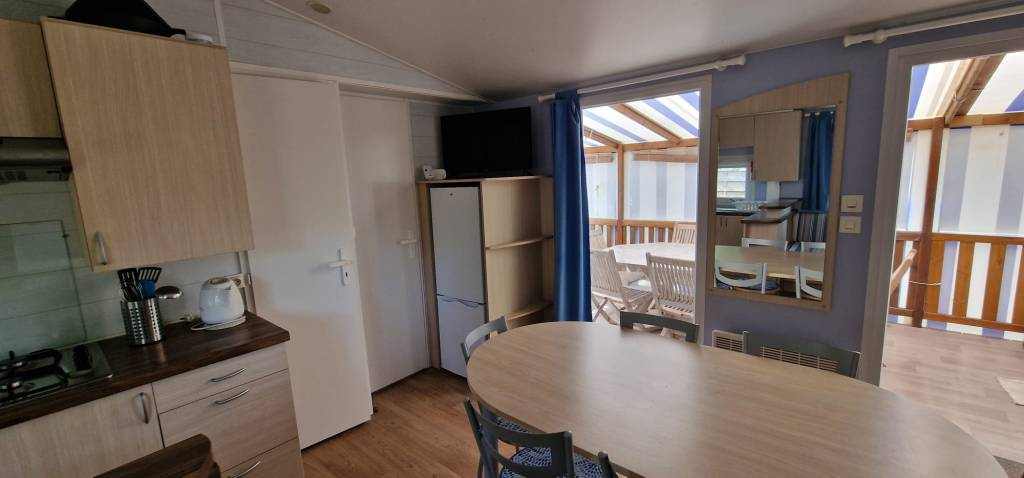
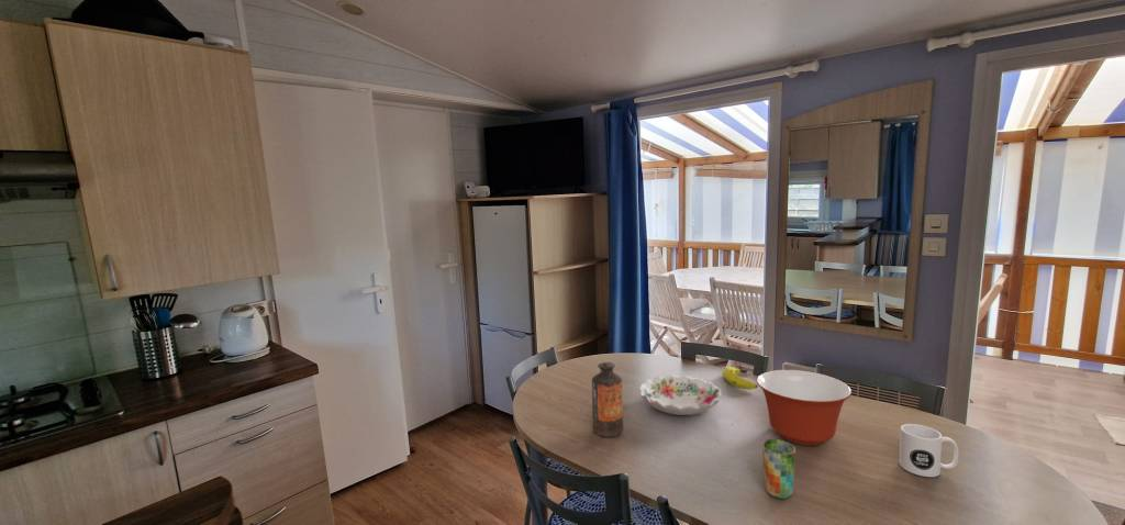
+ mug (928, 450)
+ mixing bowl (801, 409)
+ banana (742, 378)
+ bottle (606, 396)
+ decorative bowl (679, 398)
+ cup (778, 469)
